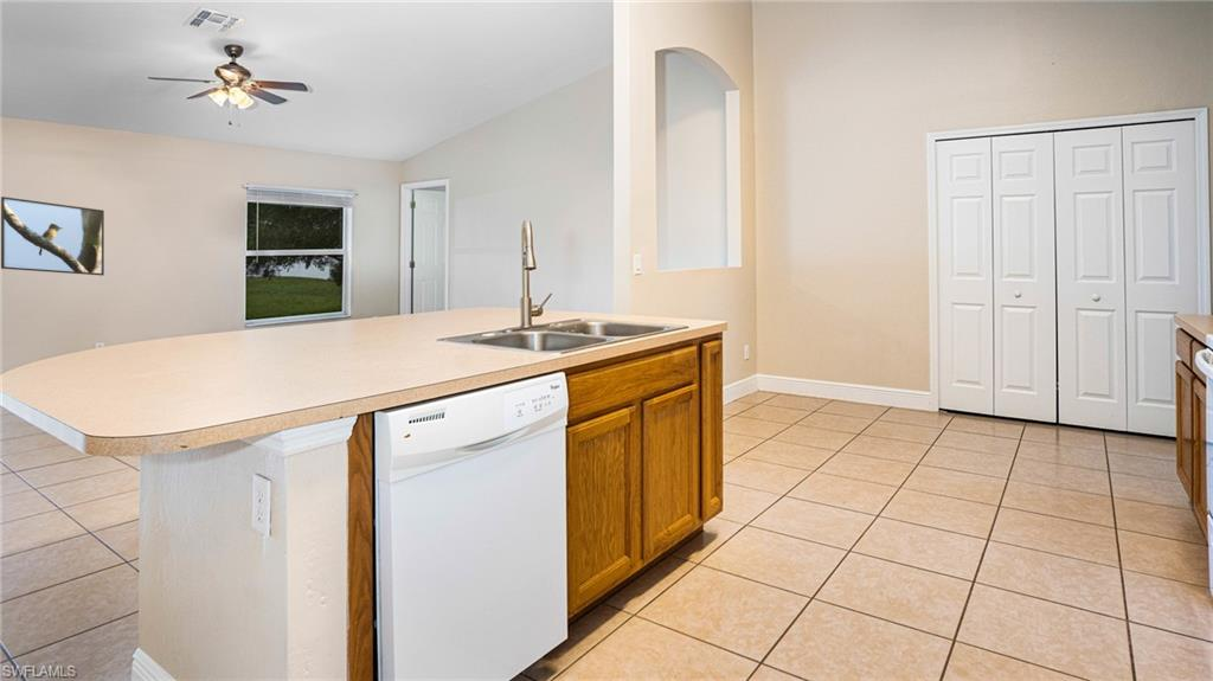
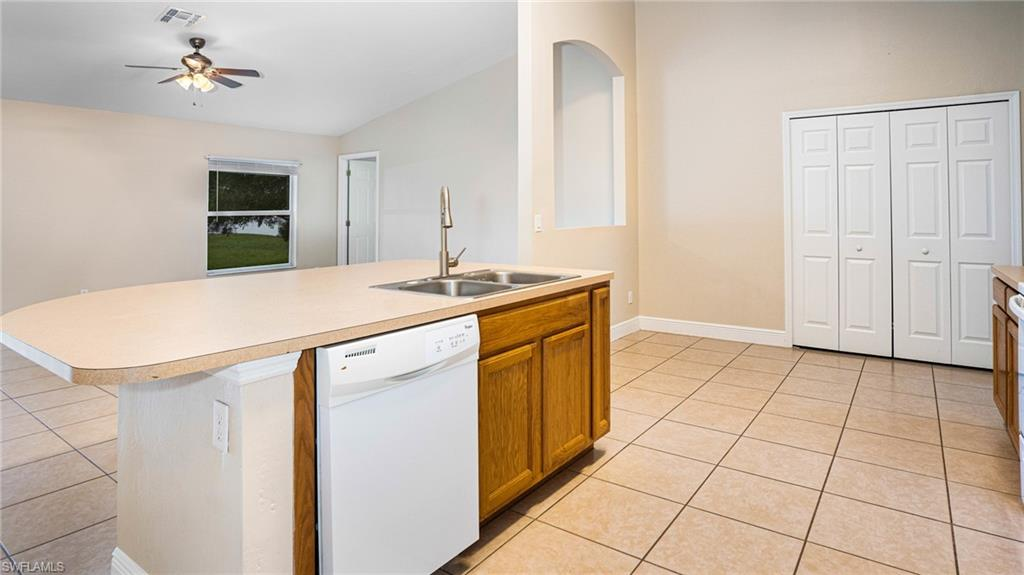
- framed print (54, 238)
